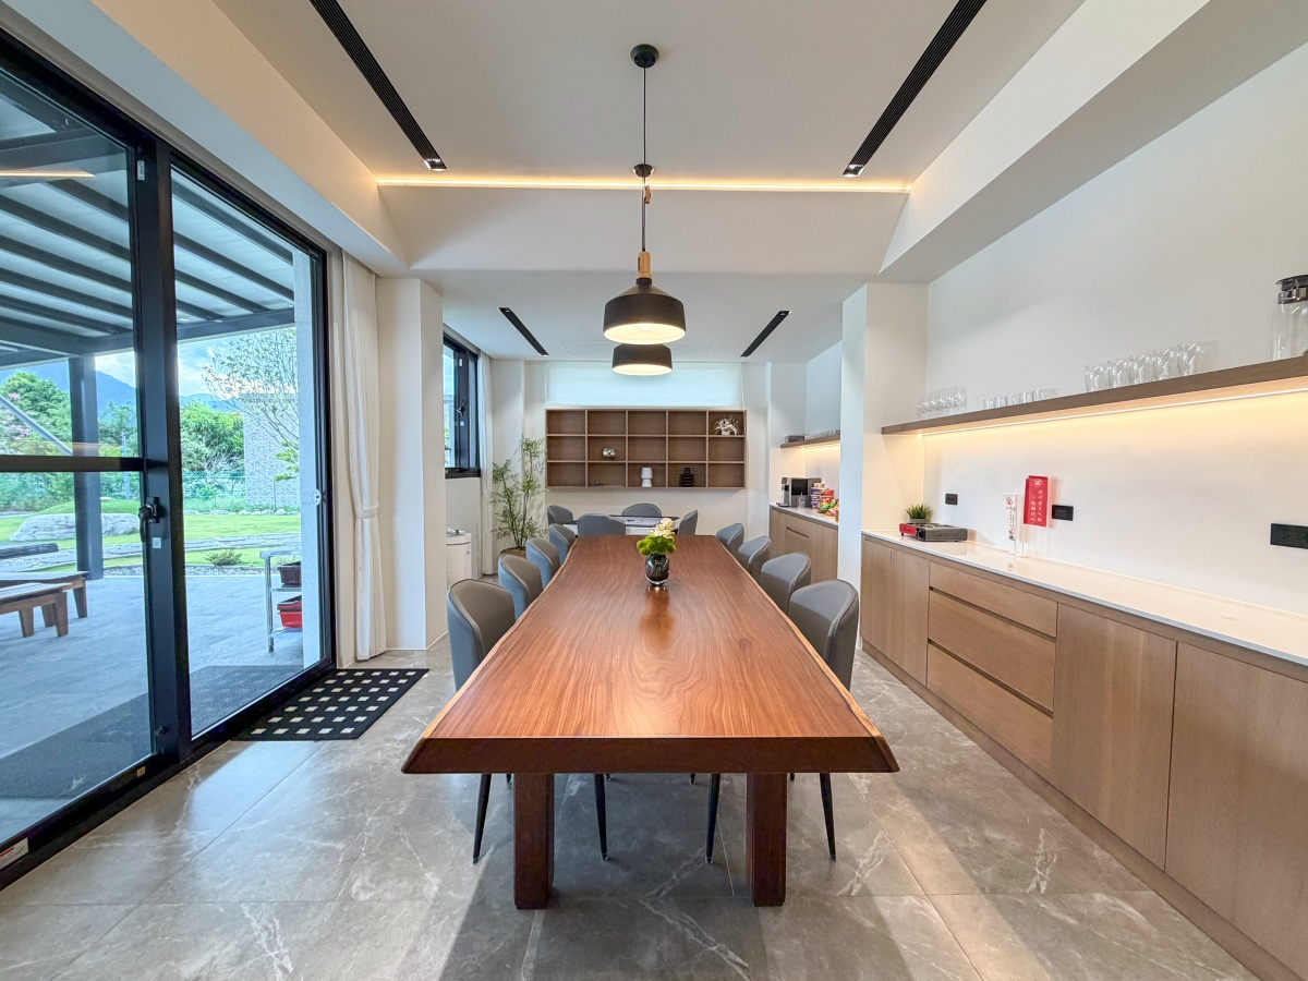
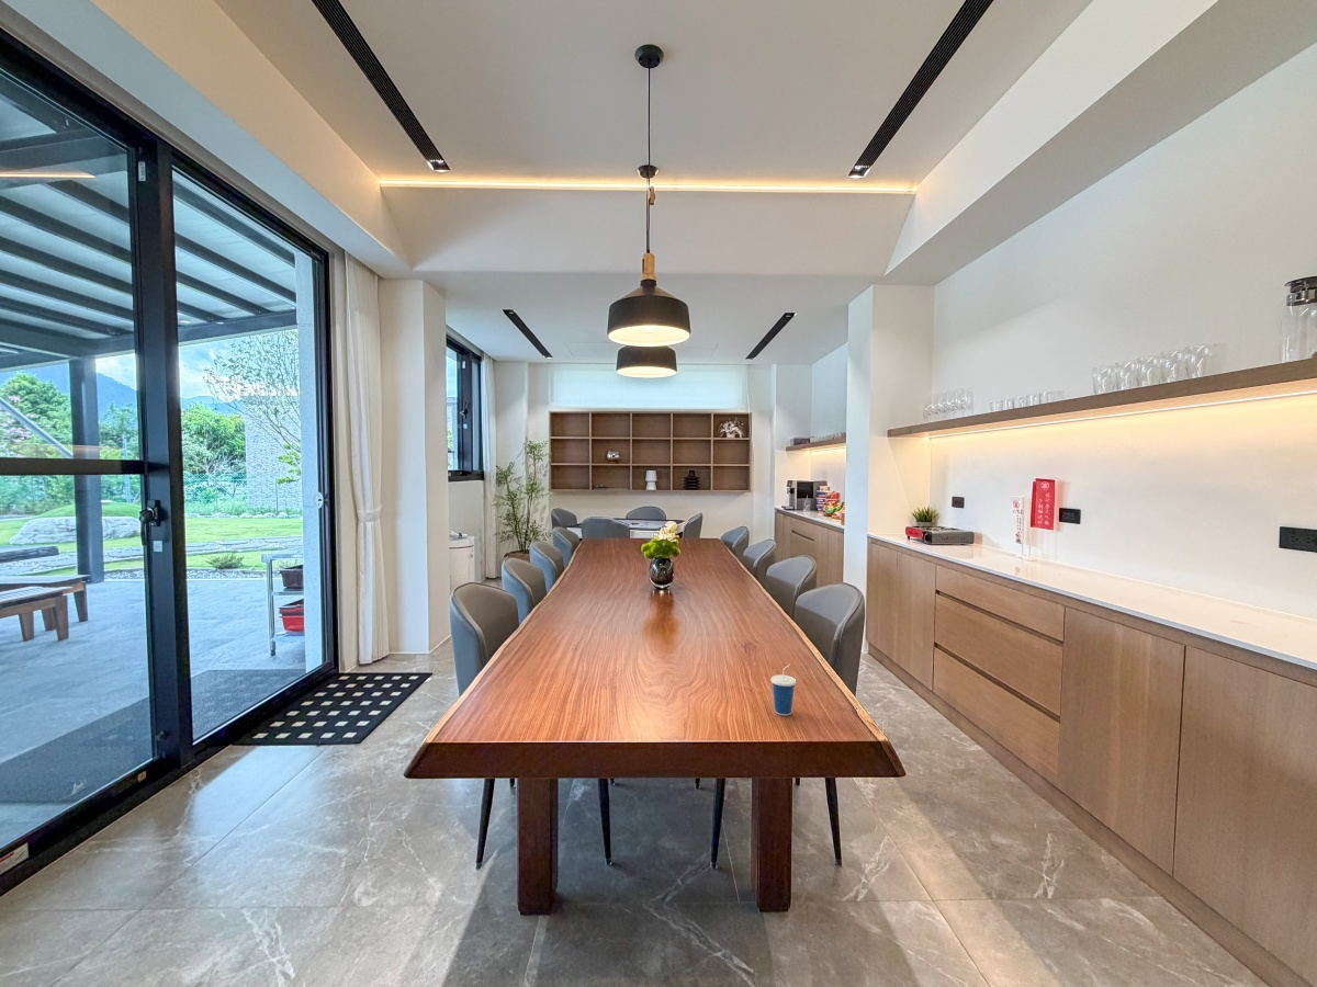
+ cup (783, 687)
